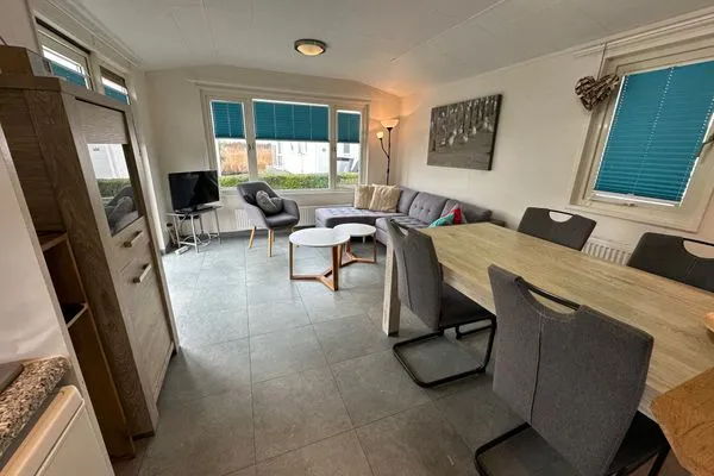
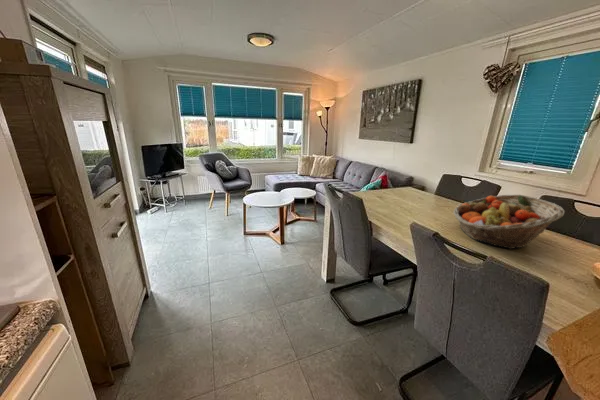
+ fruit basket (500, 217)
